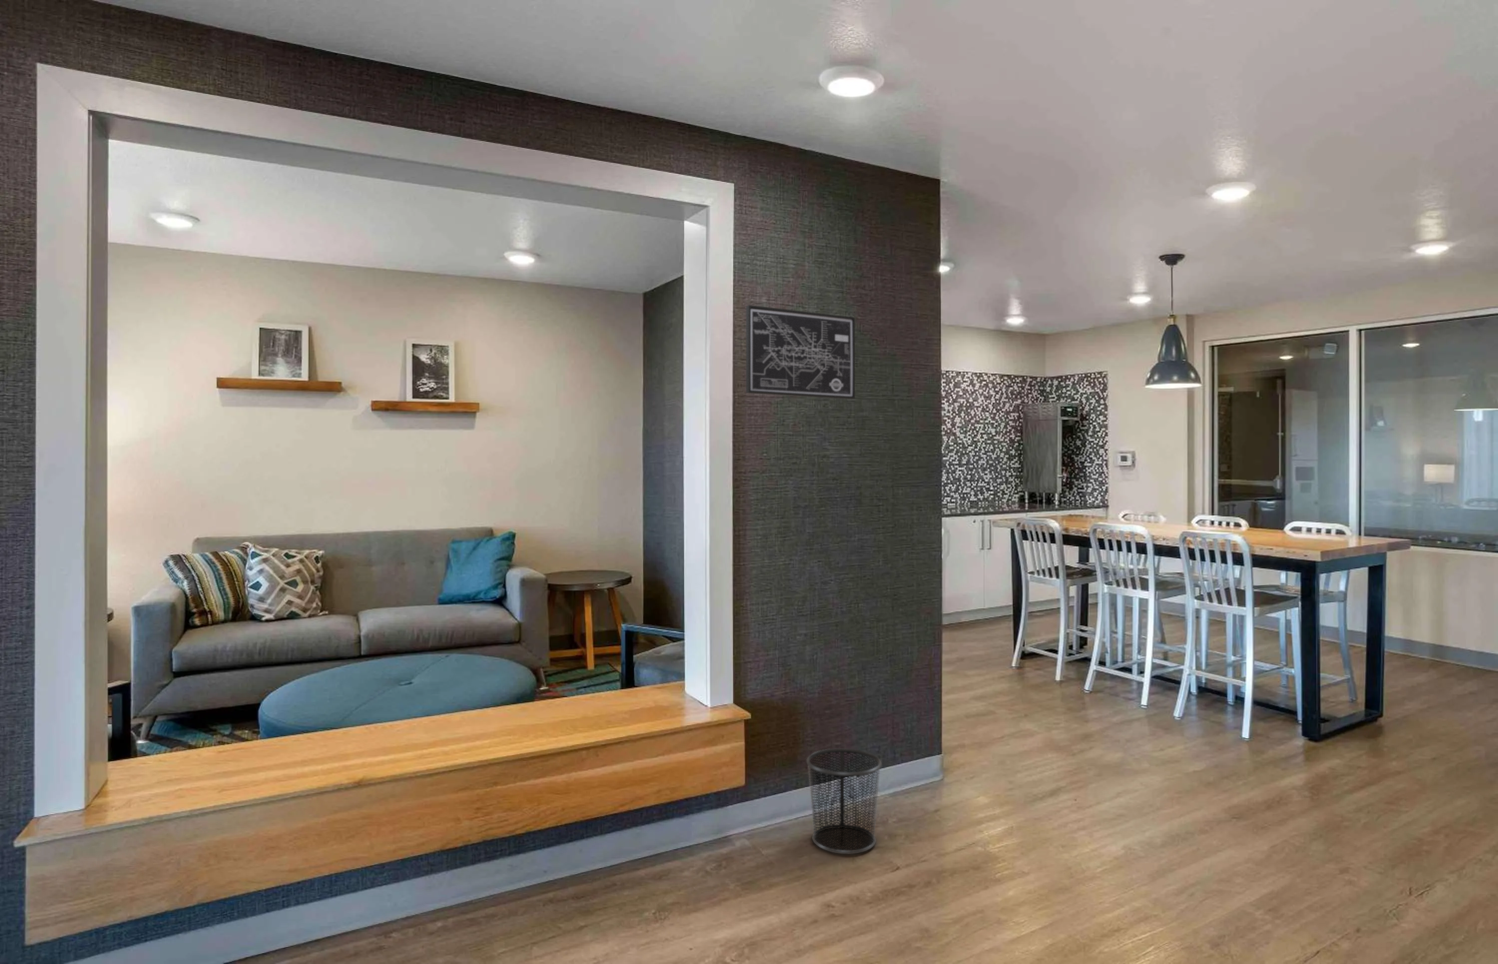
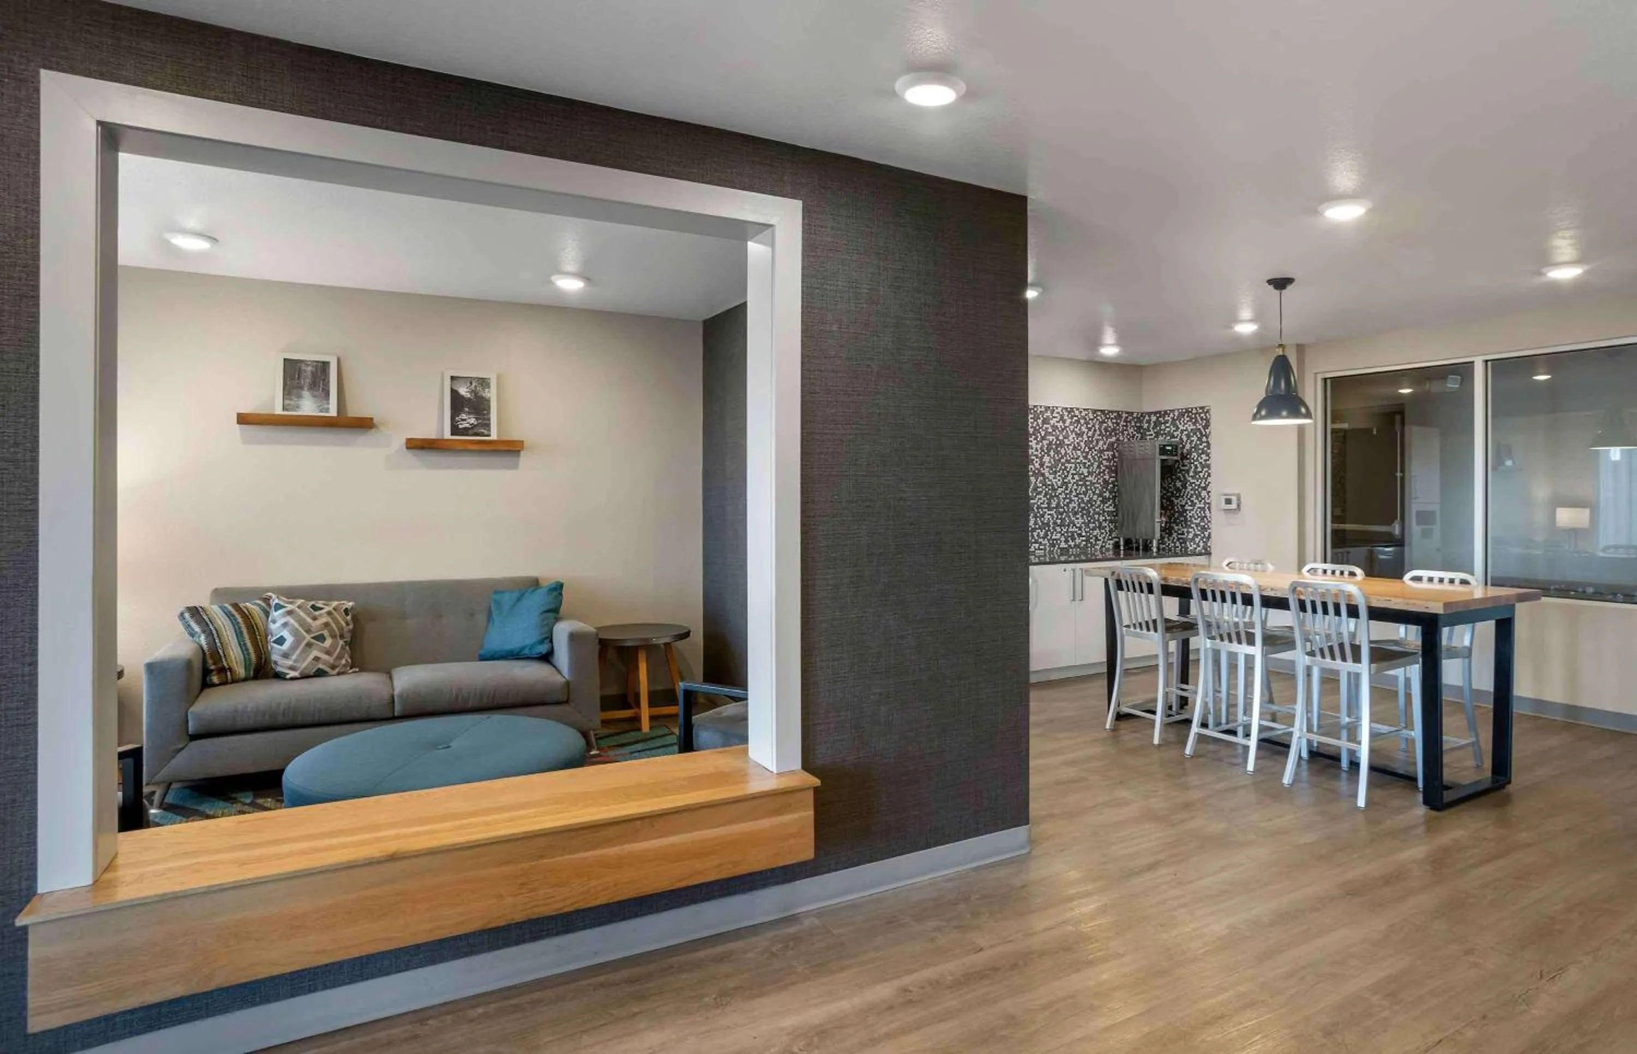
- waste bin (844, 799)
- wall art (801, 354)
